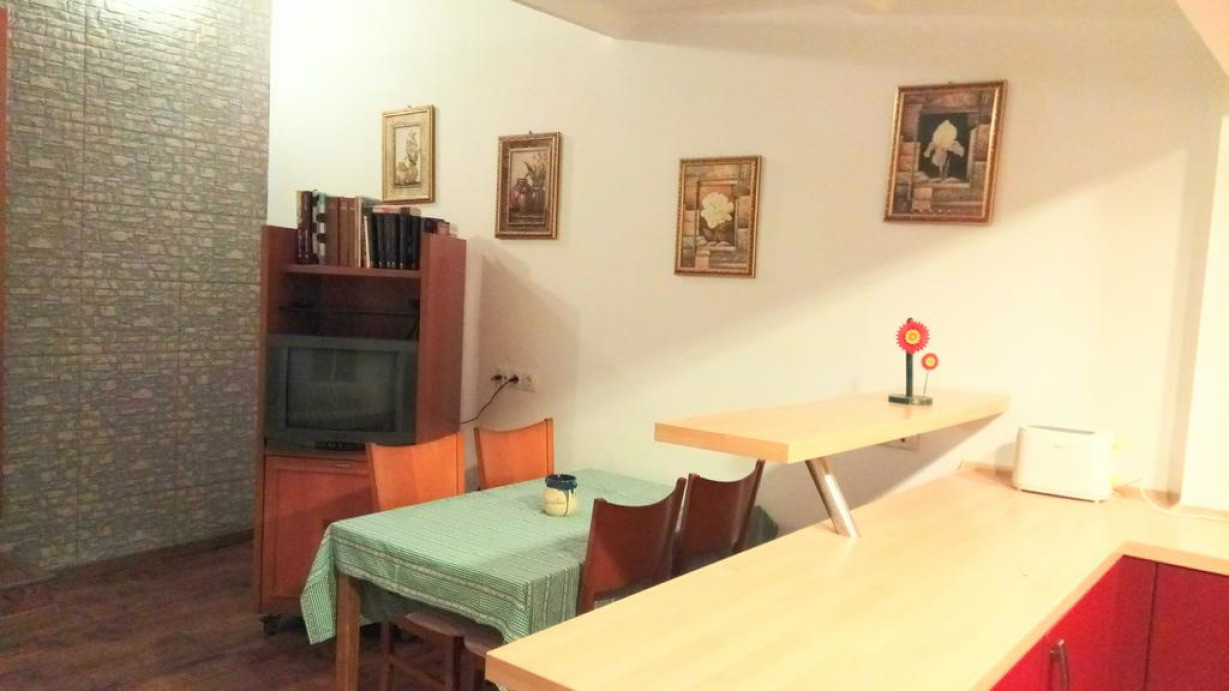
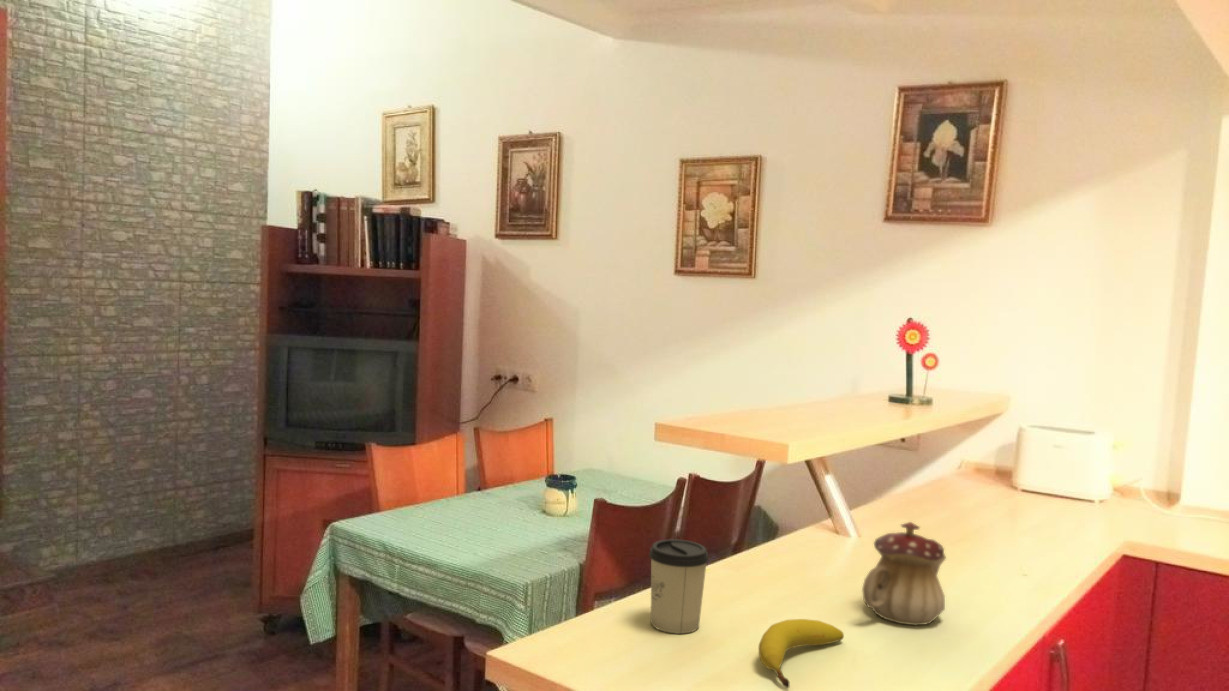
+ teapot (903, 568)
+ fruit (797, 640)
+ cup (676, 585)
